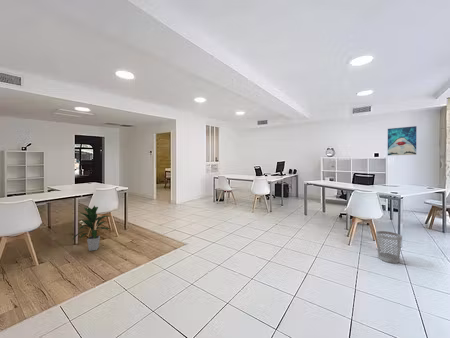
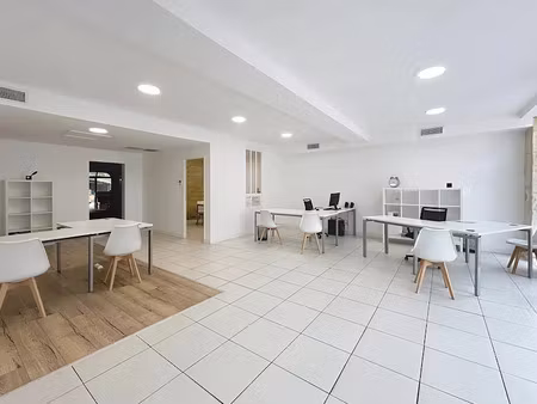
- indoor plant (92, 226)
- wastebasket (388, 247)
- wall art (401, 141)
